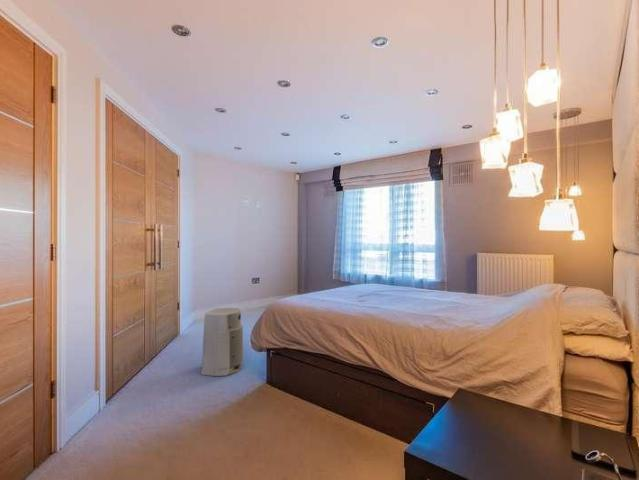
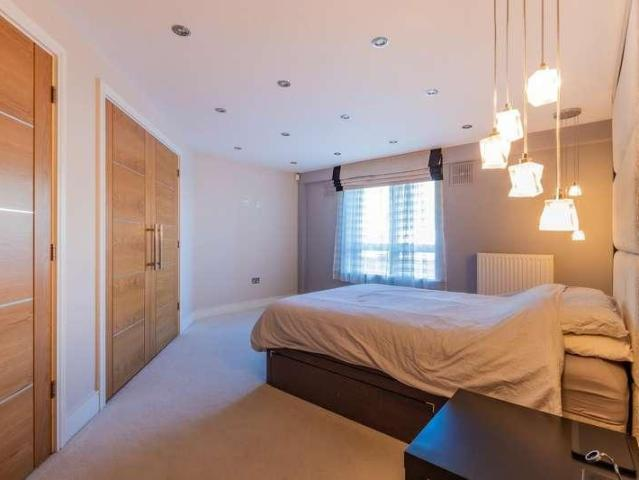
- air purifier (223, 340)
